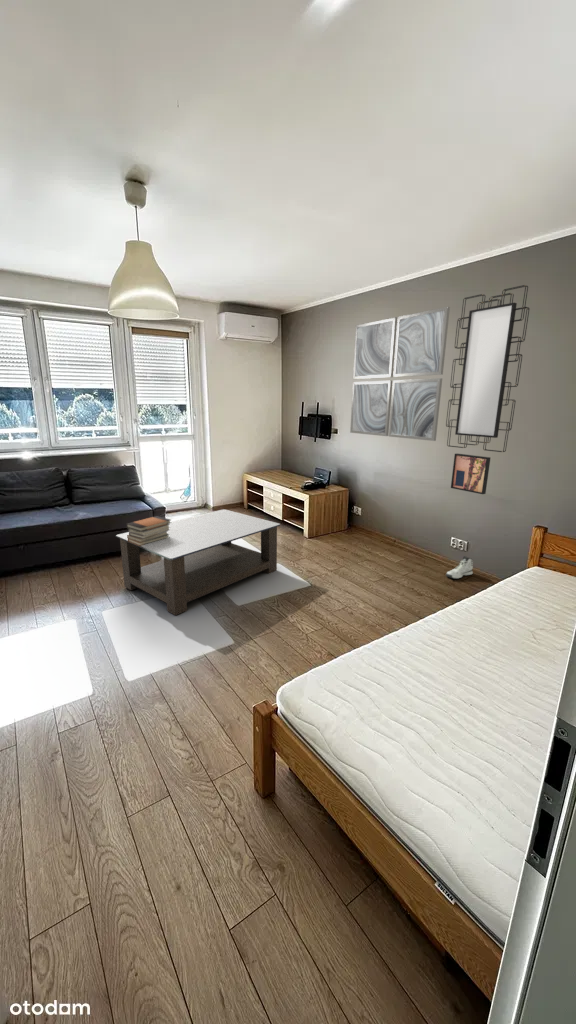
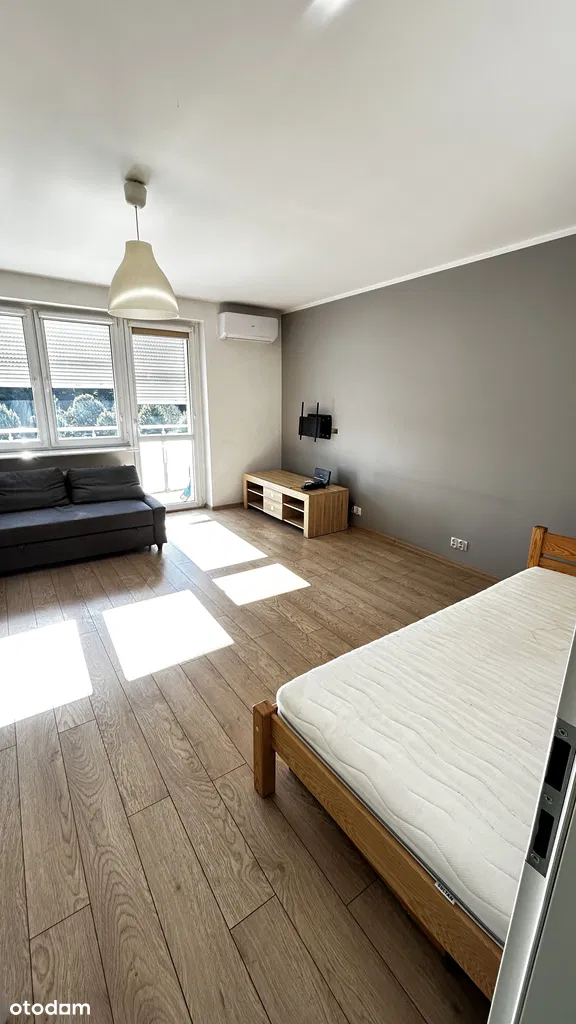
- sneaker (459, 566)
- wall art (393, 380)
- coffee table (203, 554)
- wall art (469, 473)
- mirror (483, 374)
- book stack (149, 530)
